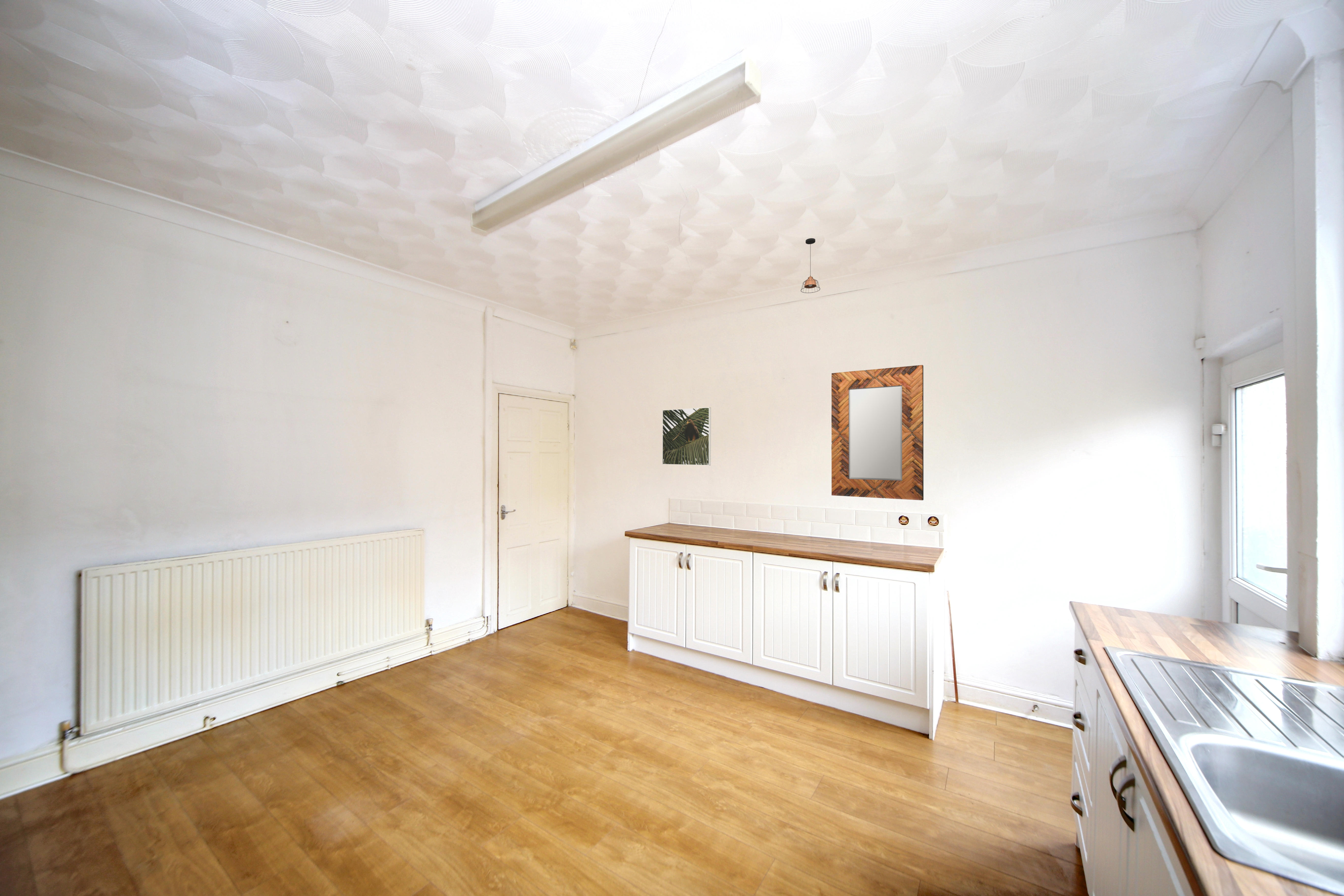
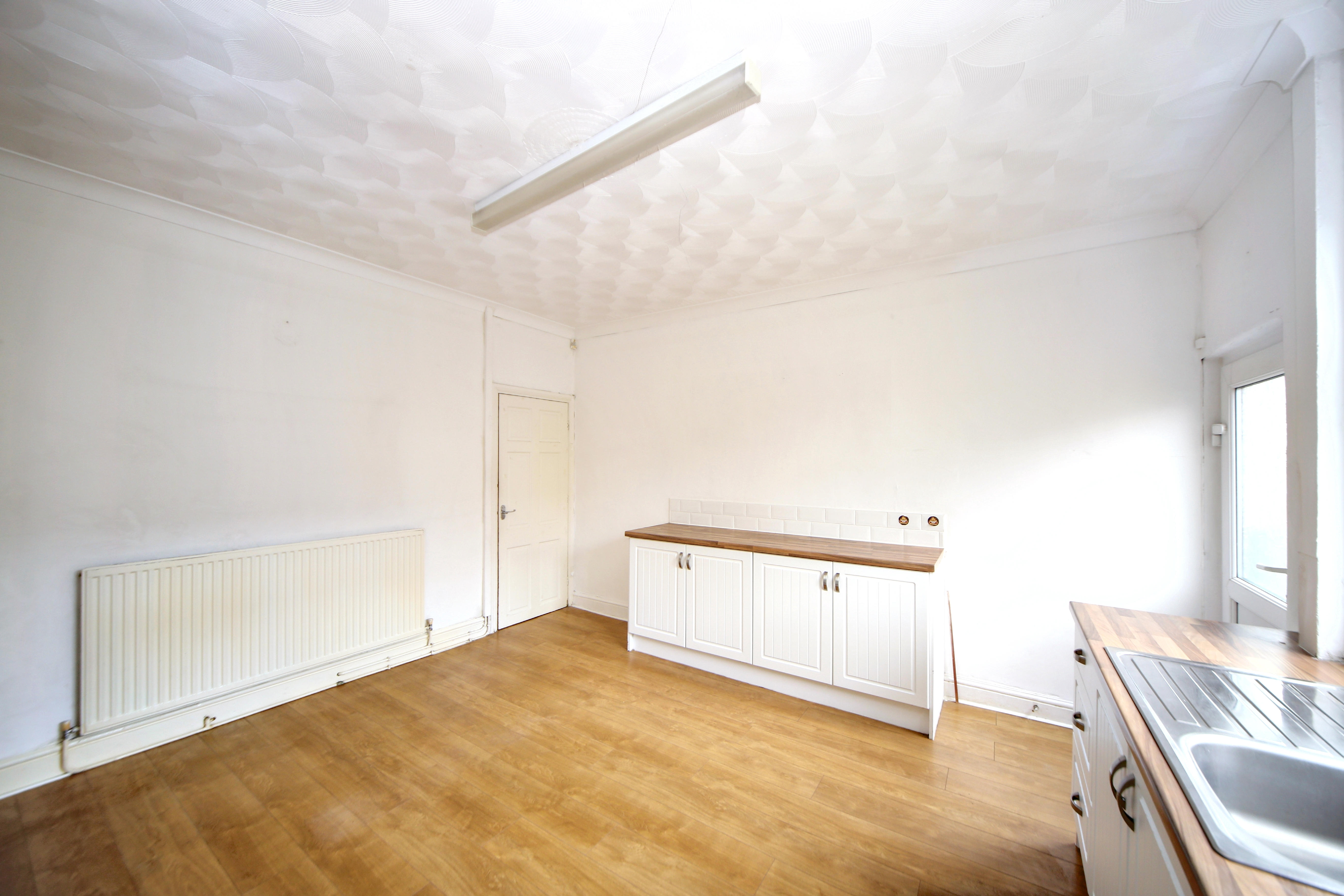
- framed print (686, 437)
- home mirror (875, 433)
- pendant light (810, 265)
